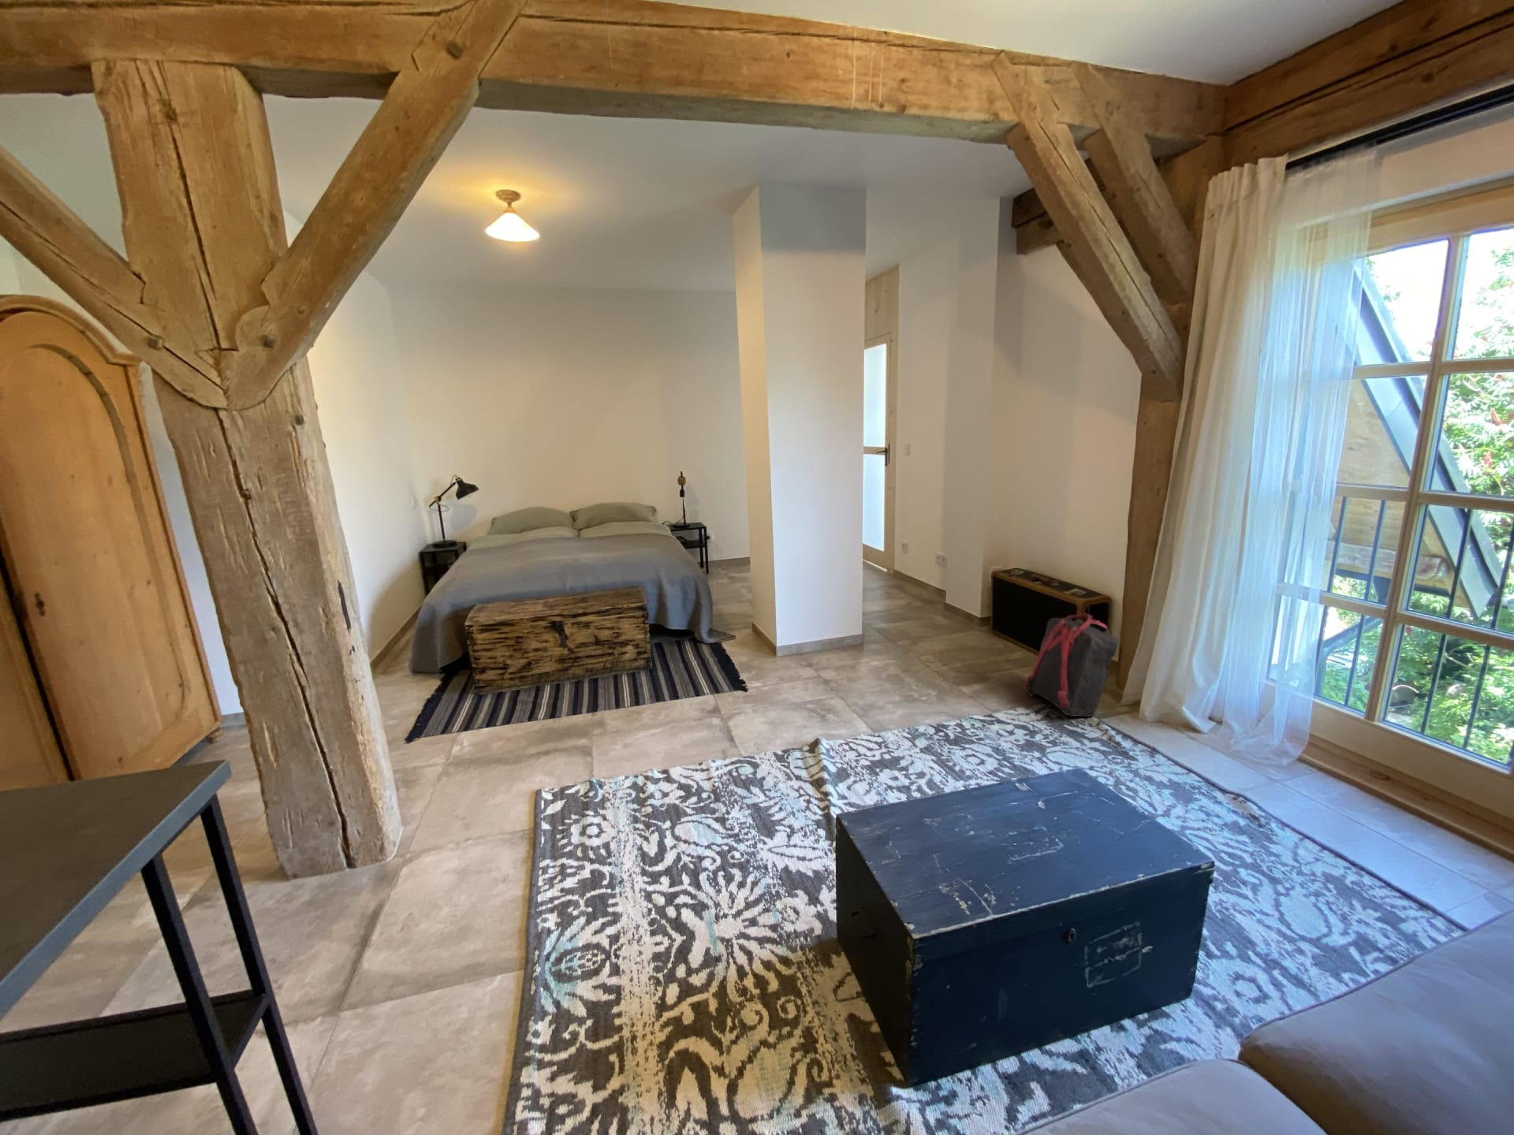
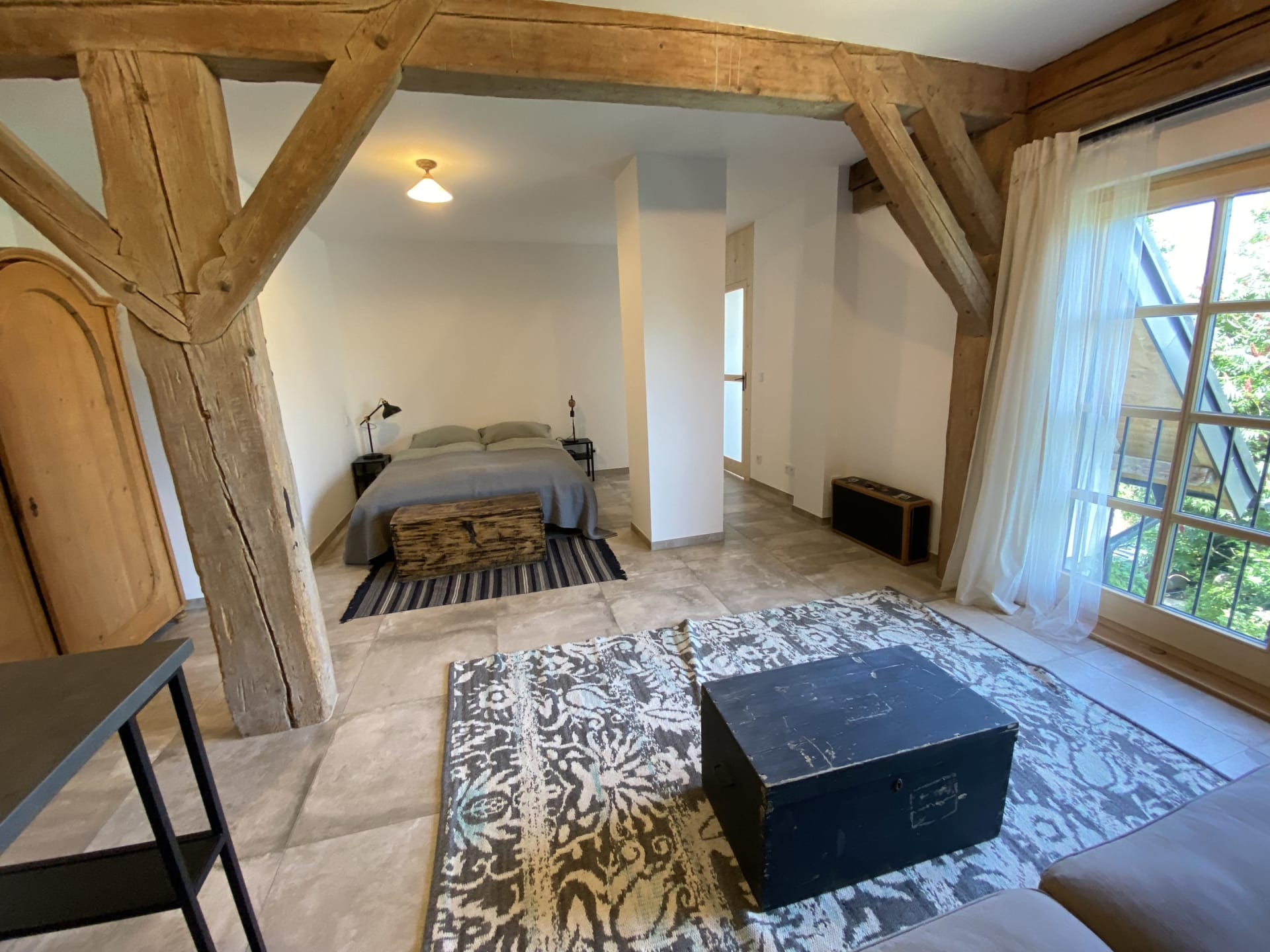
- backpack (1071, 662)
